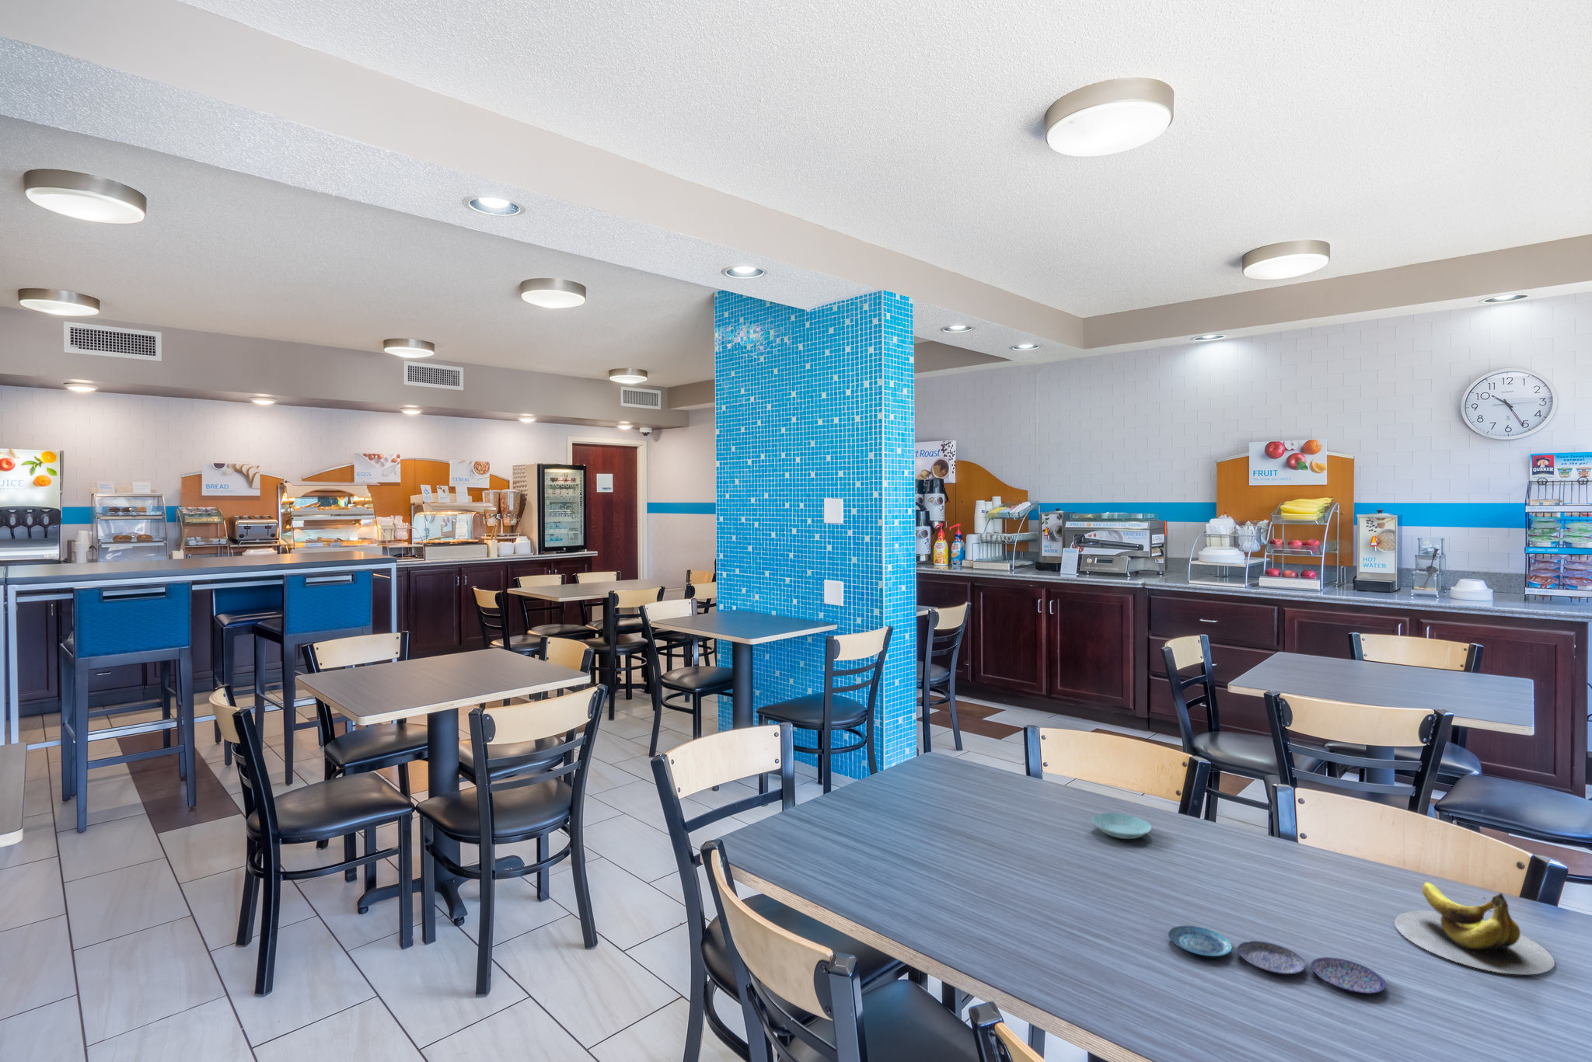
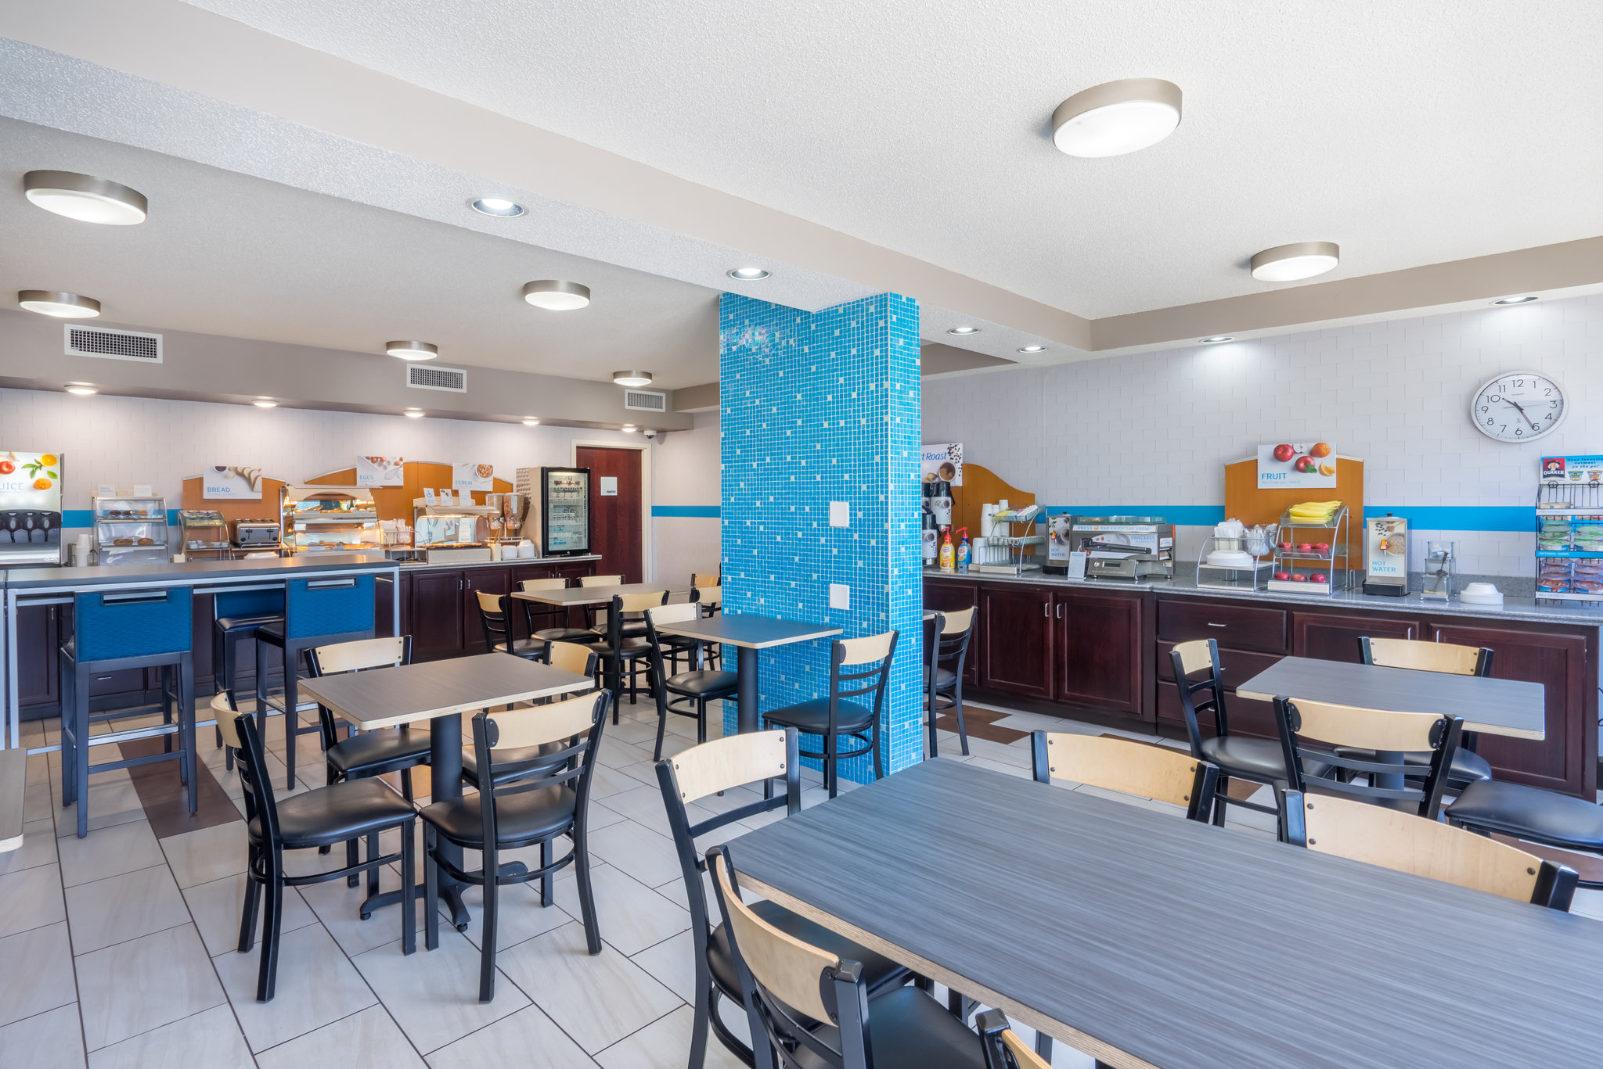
- plate (1271, 959)
- banana (1470, 910)
- saucer (1121, 827)
